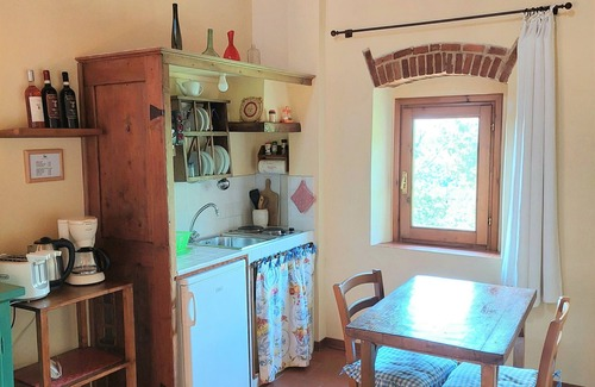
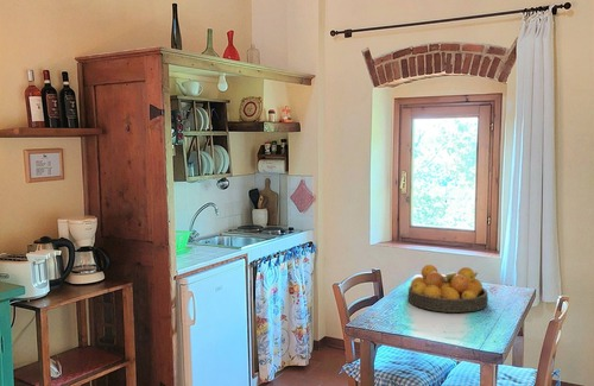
+ fruit bowl (447, 284)
